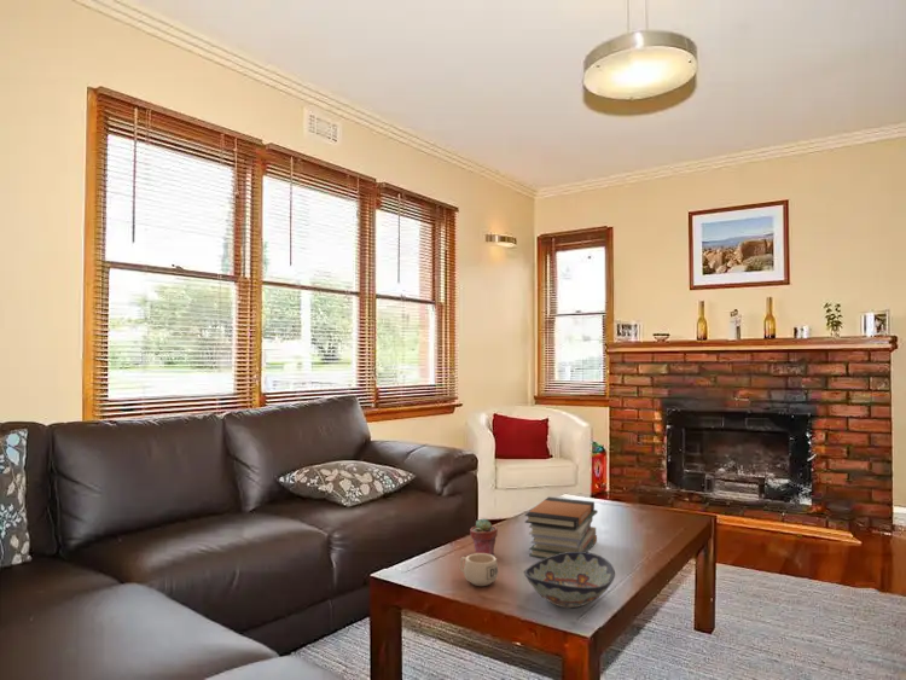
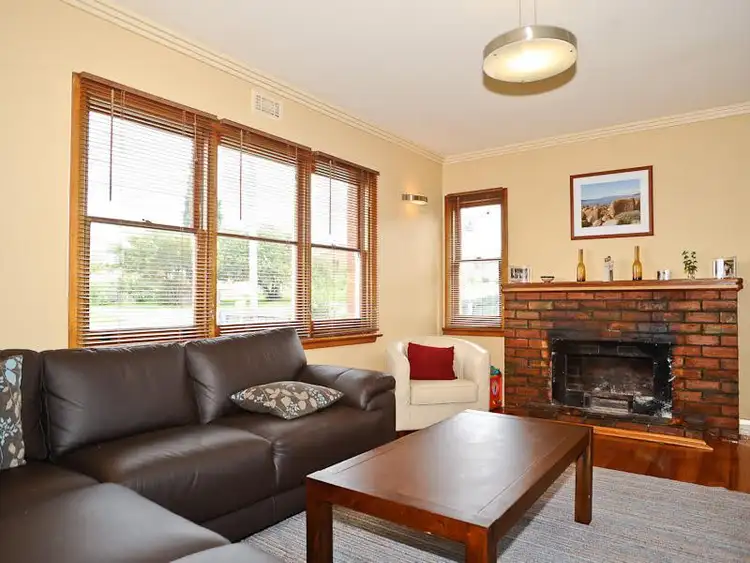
- book stack (562, 528)
- decorative bowl (569, 583)
- potted succulent (483, 535)
- mug (477, 569)
